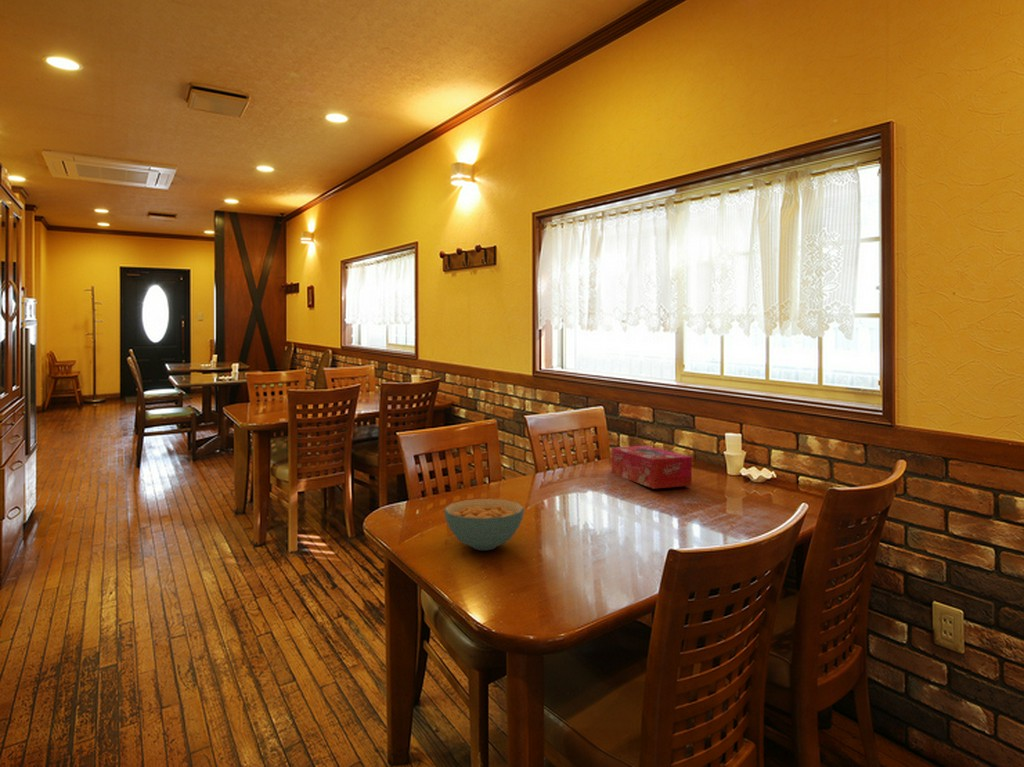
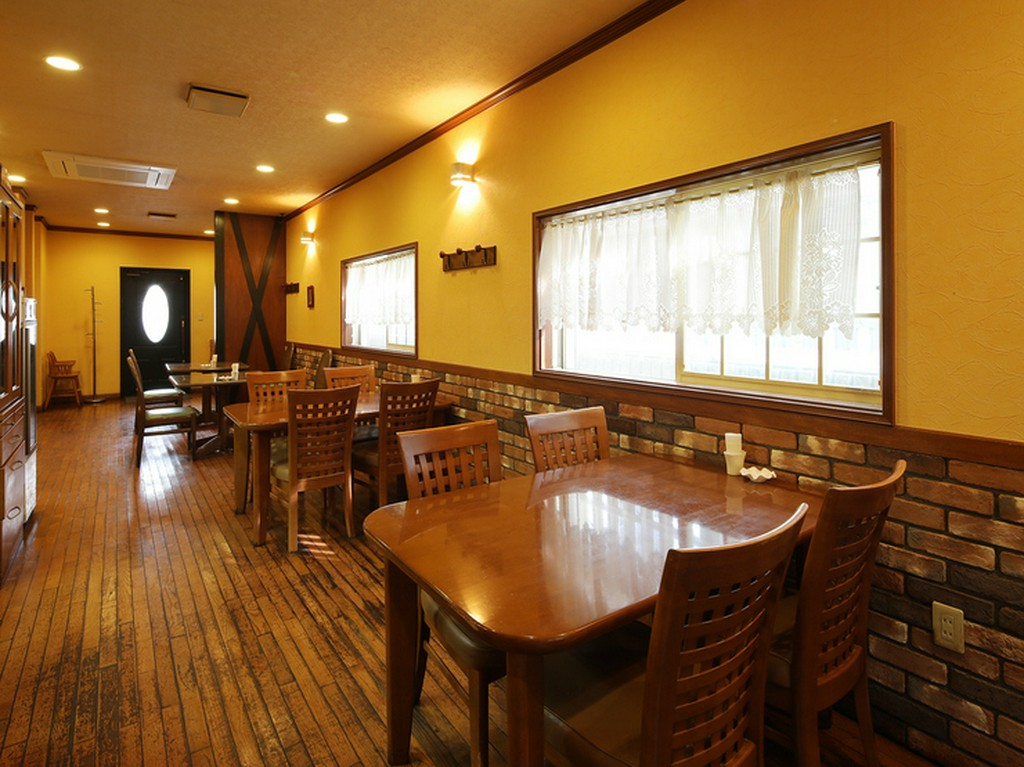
- tissue box (649, 465)
- cereal bowl (484, 527)
